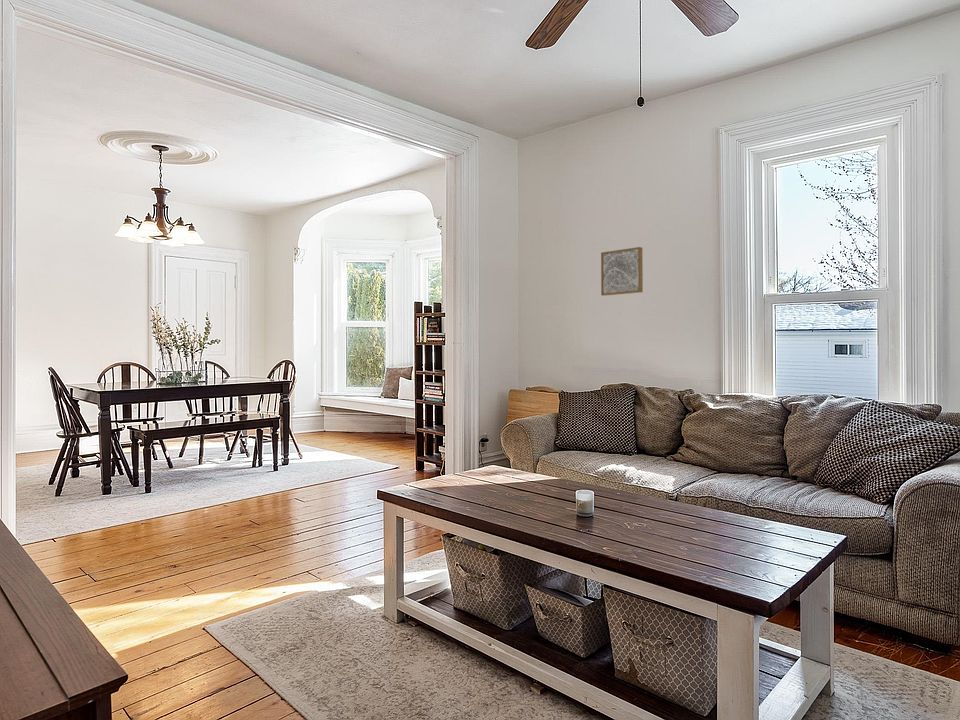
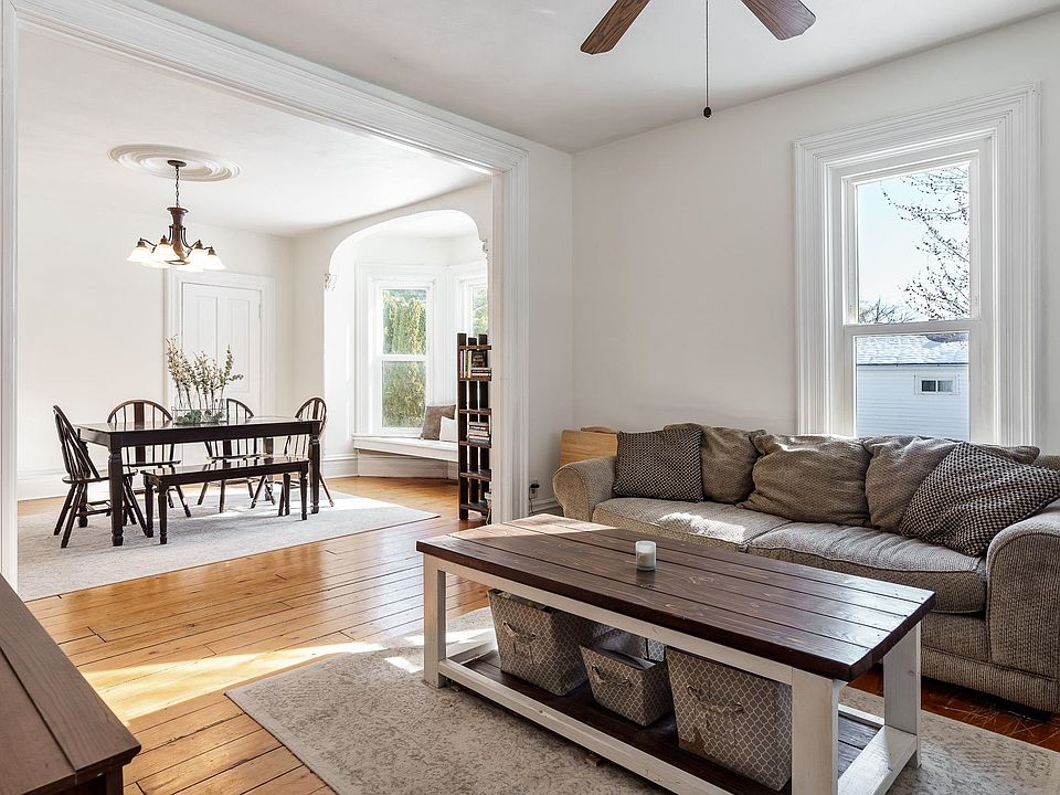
- wall art (621, 272)
